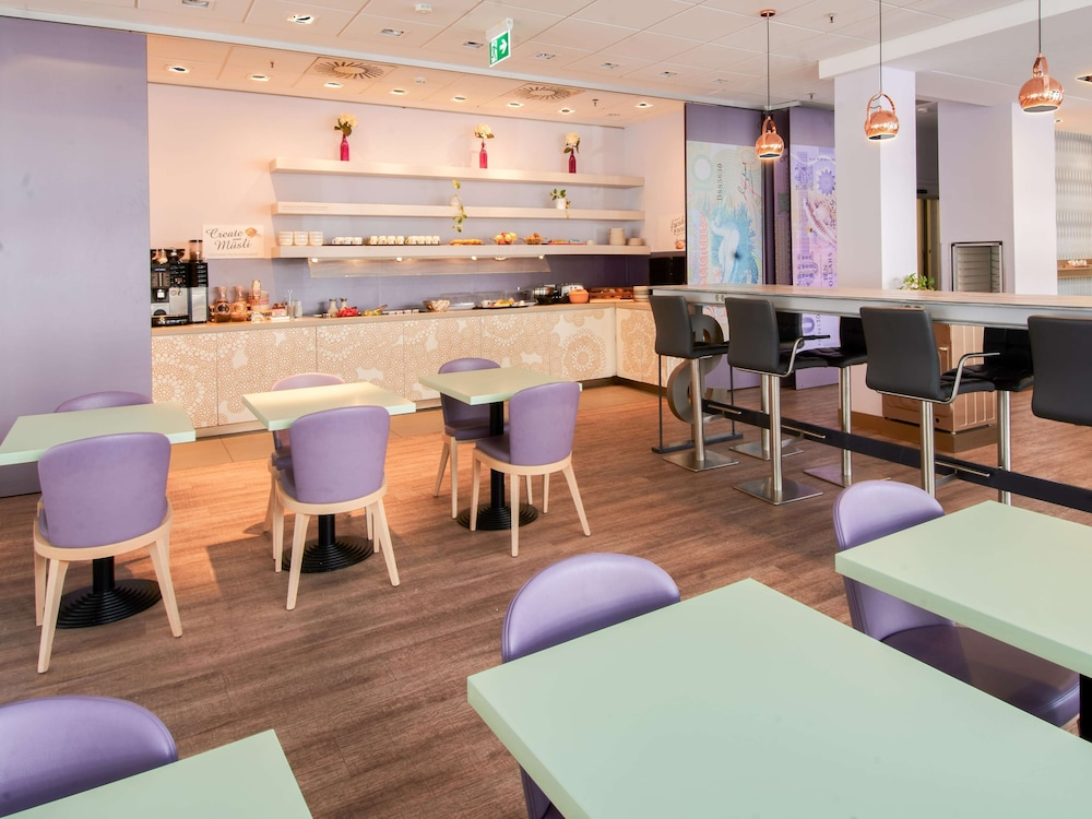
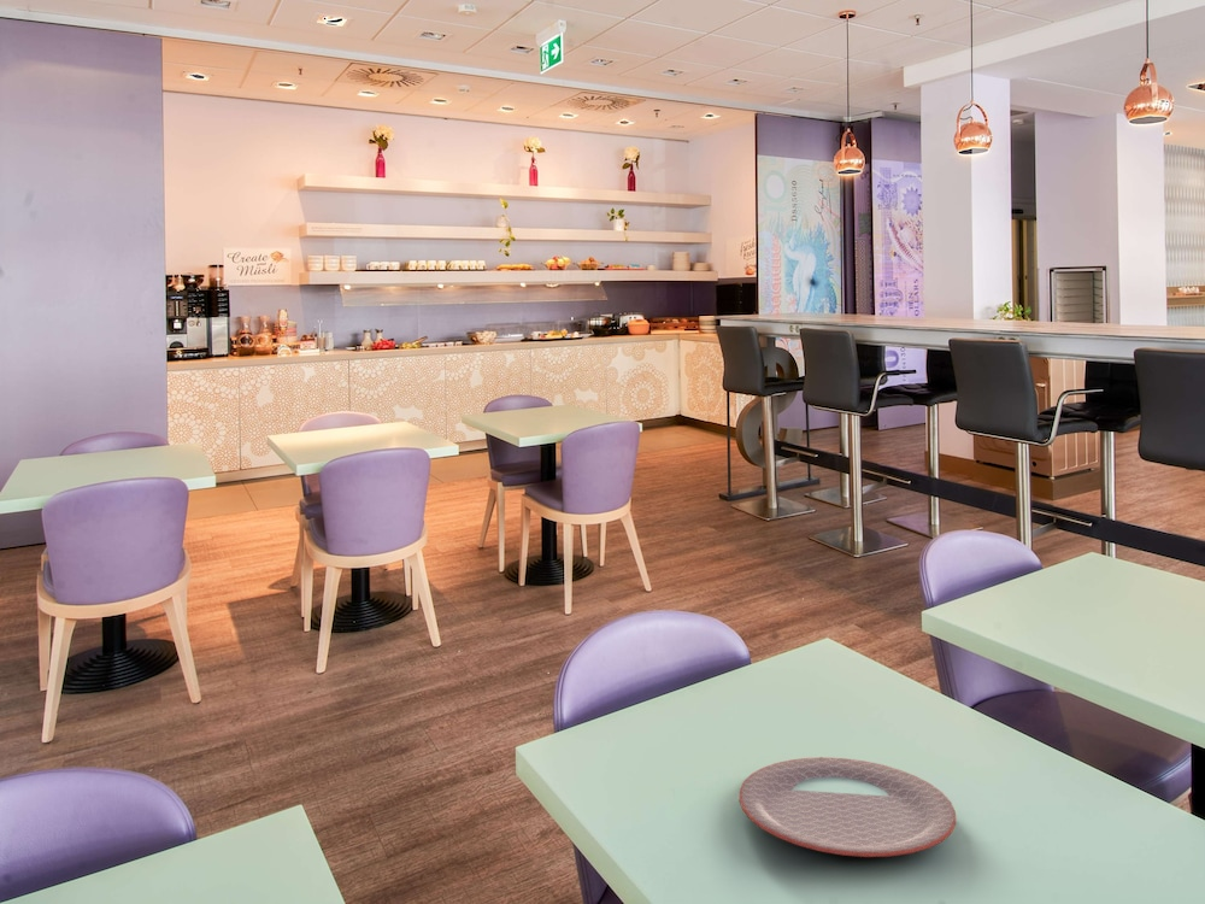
+ plate (844, 808)
